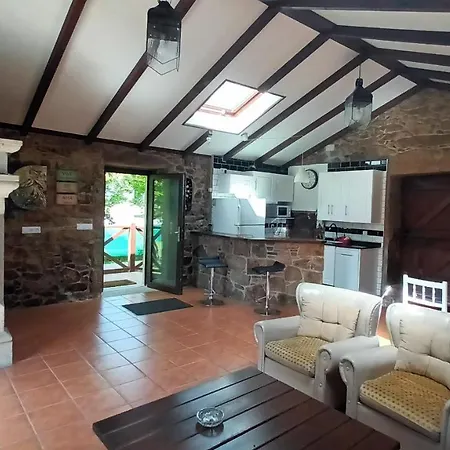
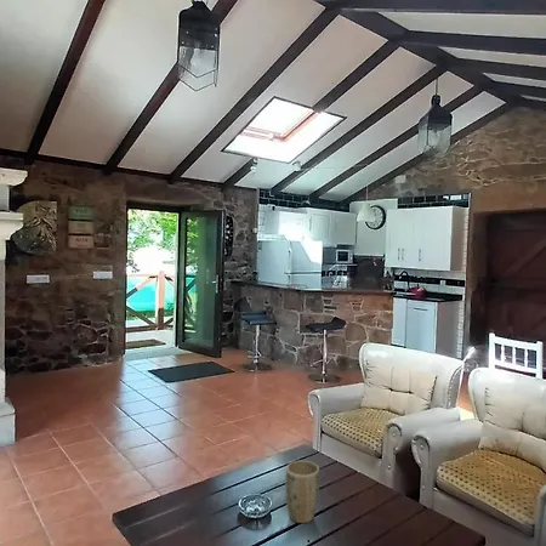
+ plant pot (302, 491)
